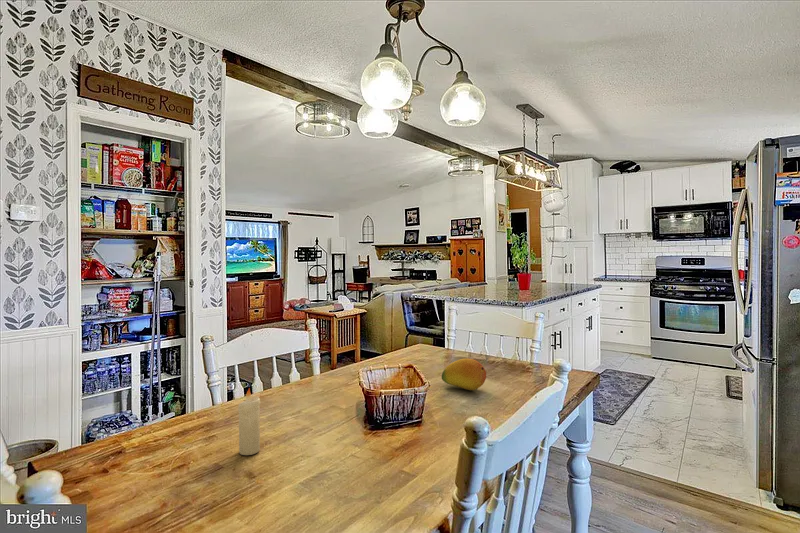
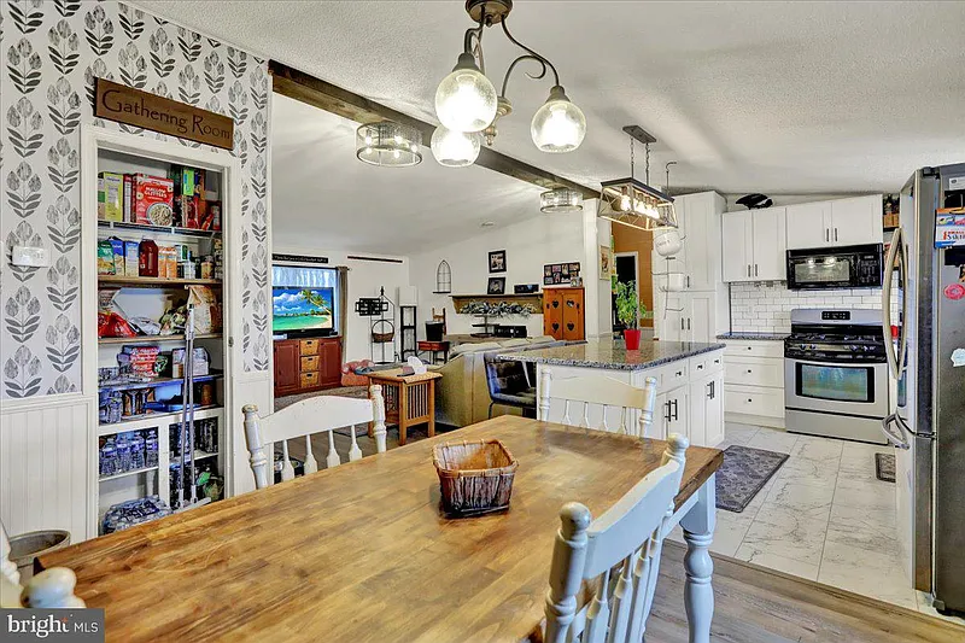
- fruit (464, 373)
- candle (249, 419)
